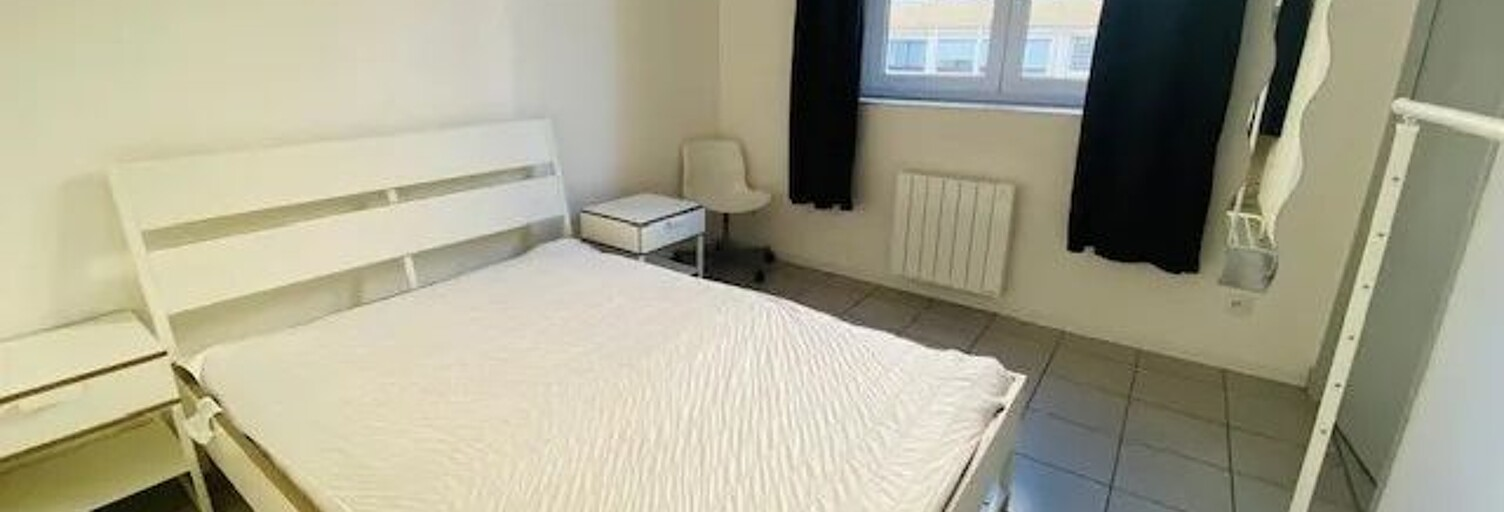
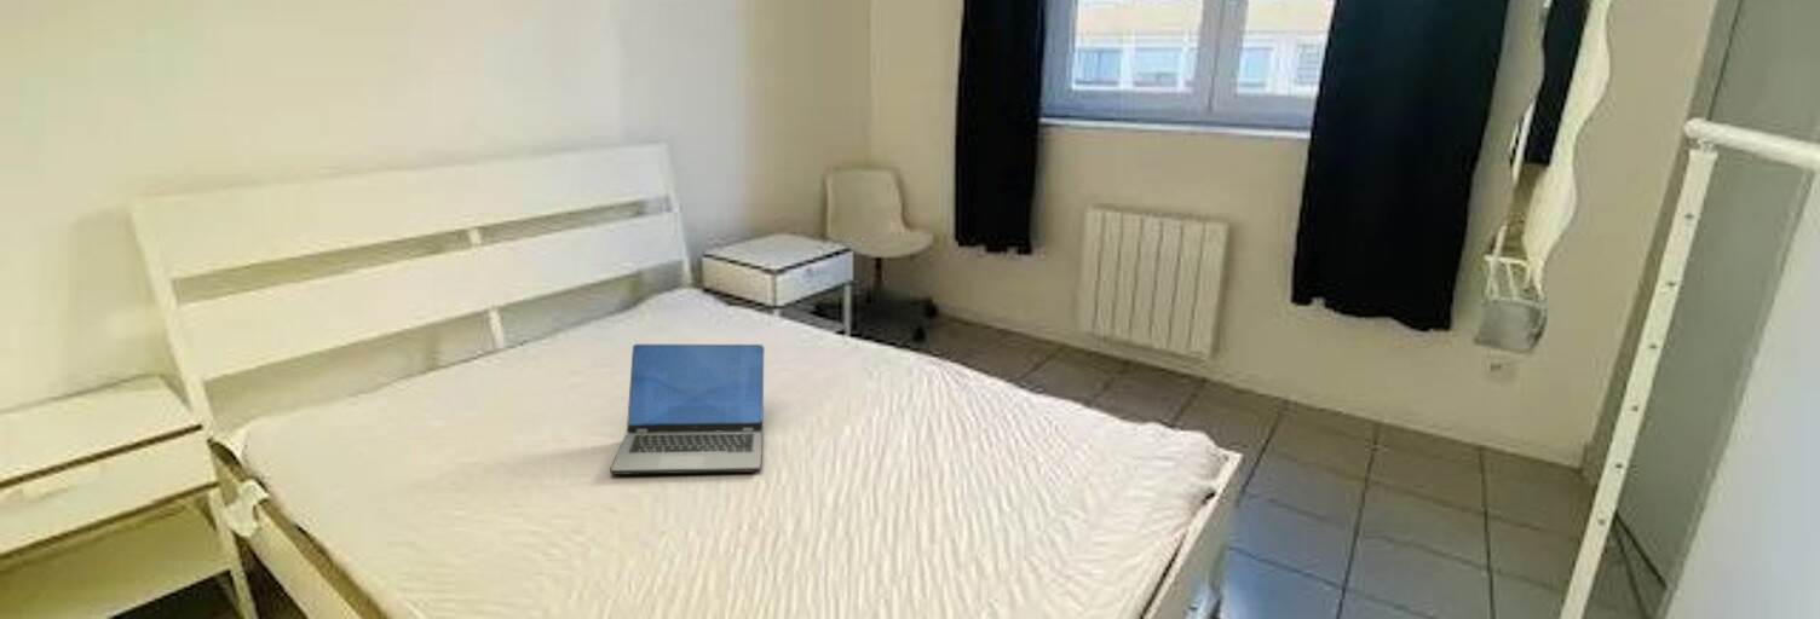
+ laptop (692, 405)
